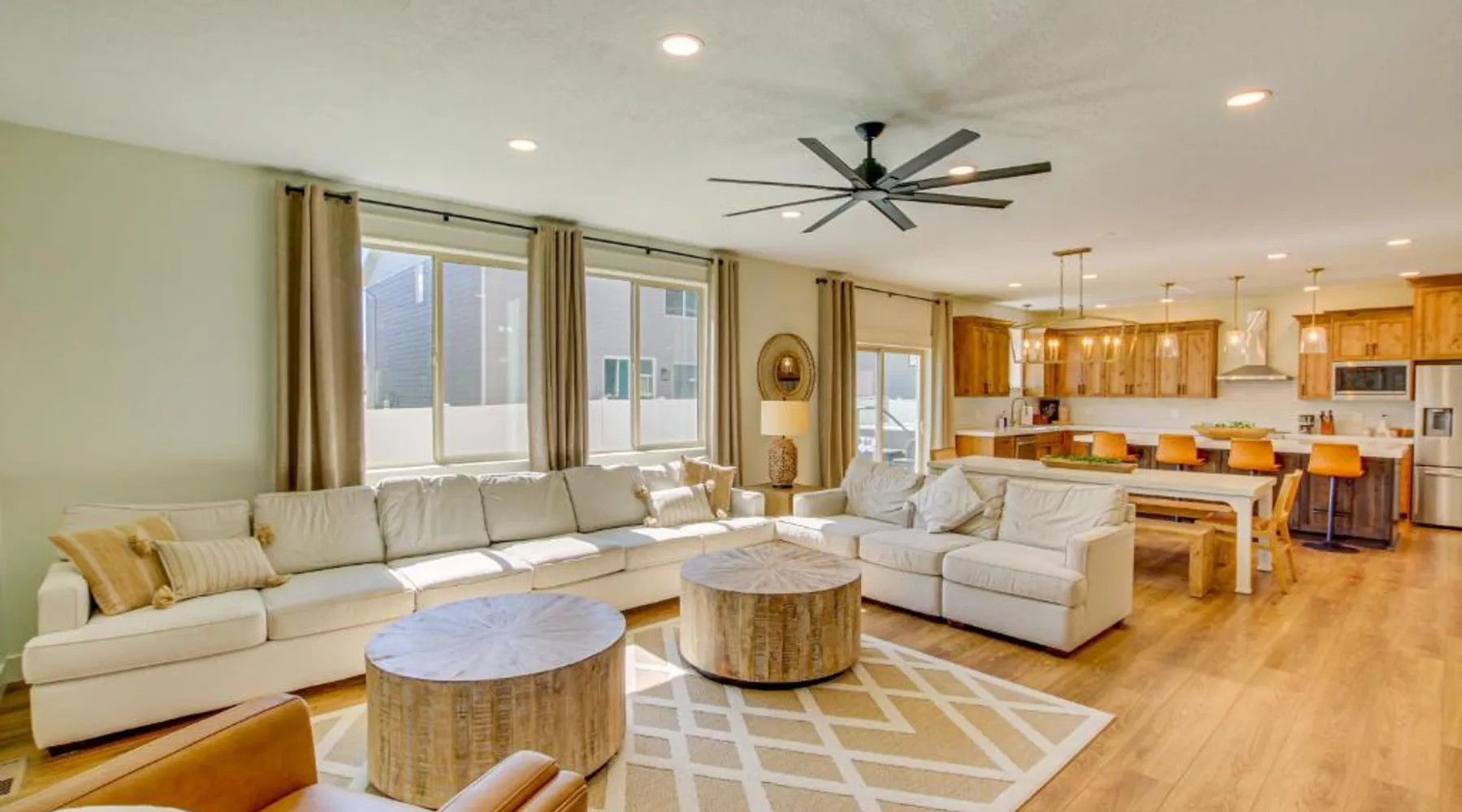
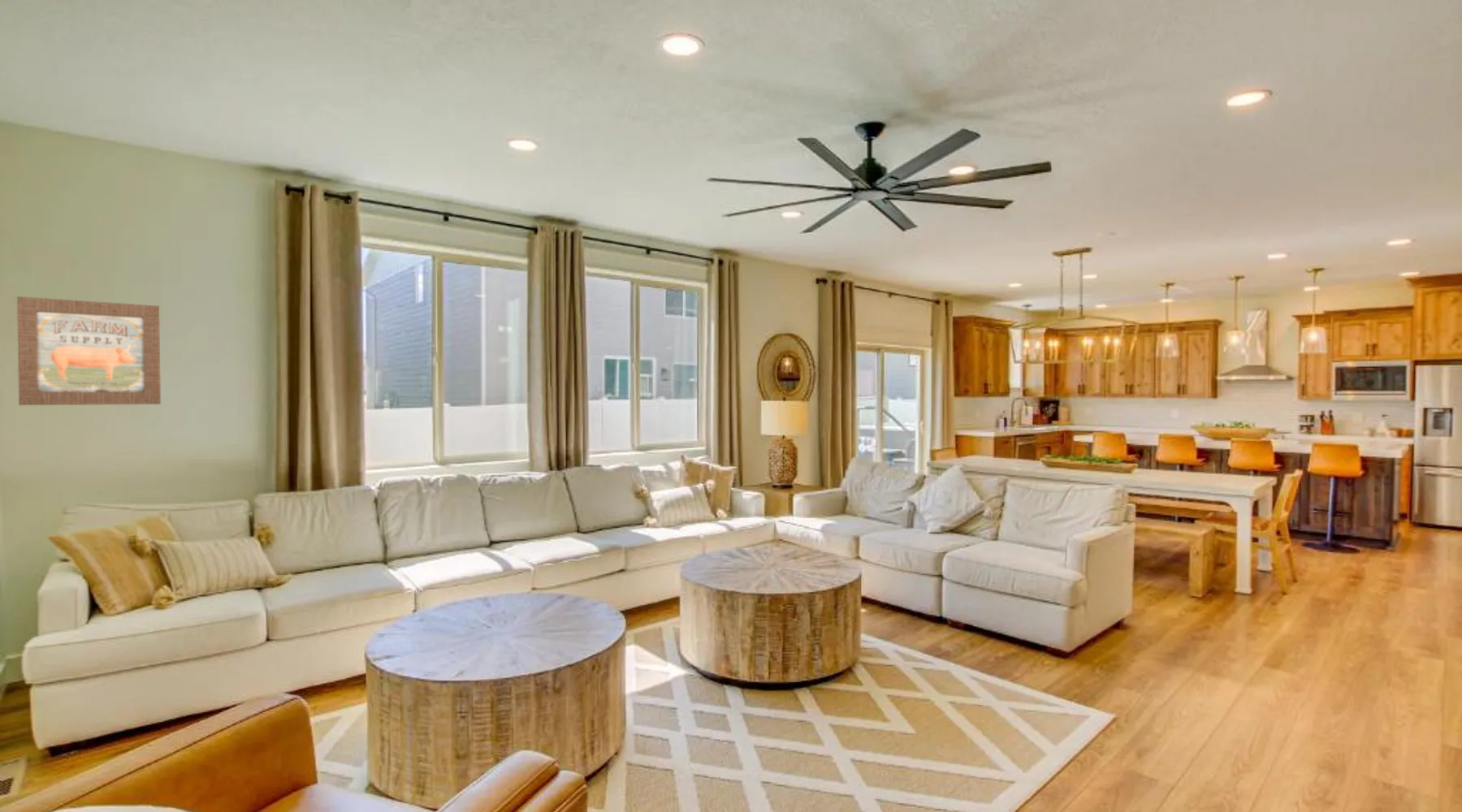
+ wall art (93, 353)
